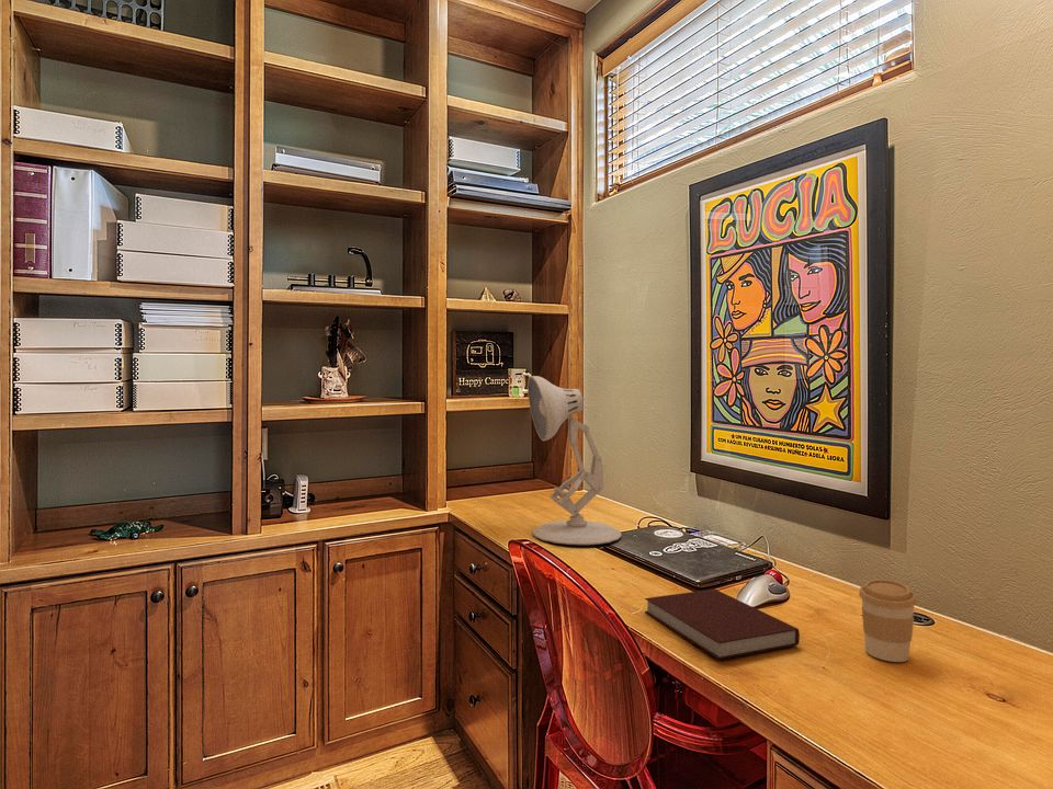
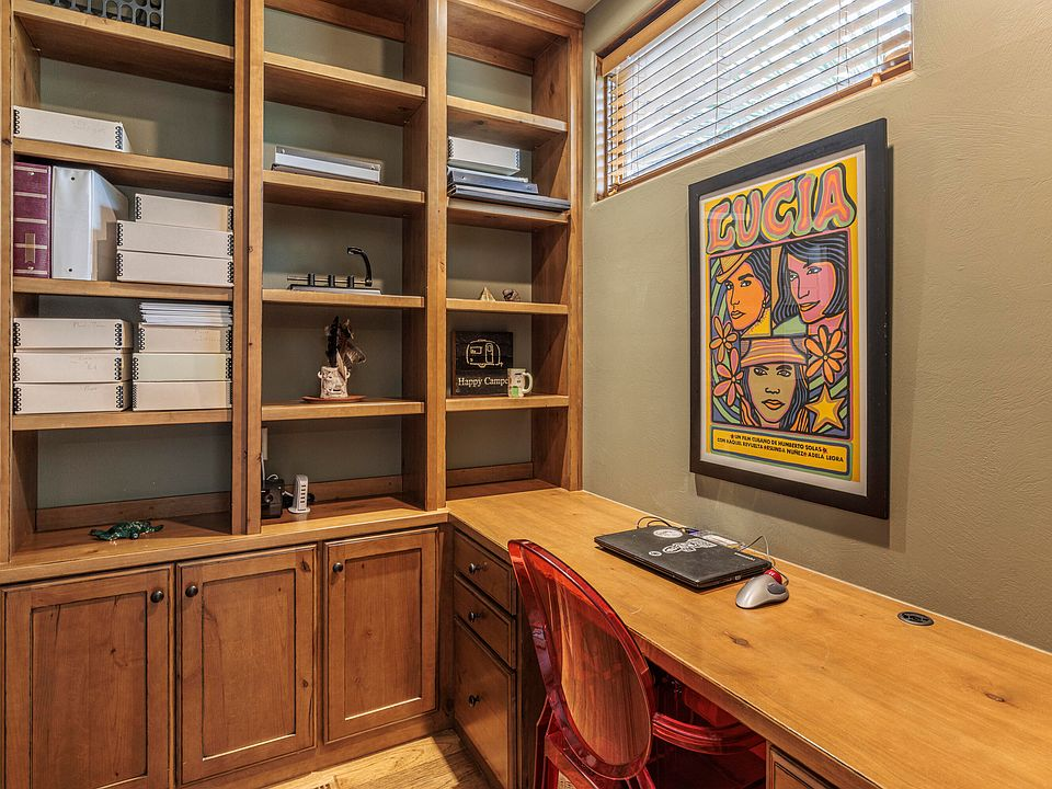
- notebook (716, 619)
- desk lamp (574, 453)
- coffee cup (886, 619)
